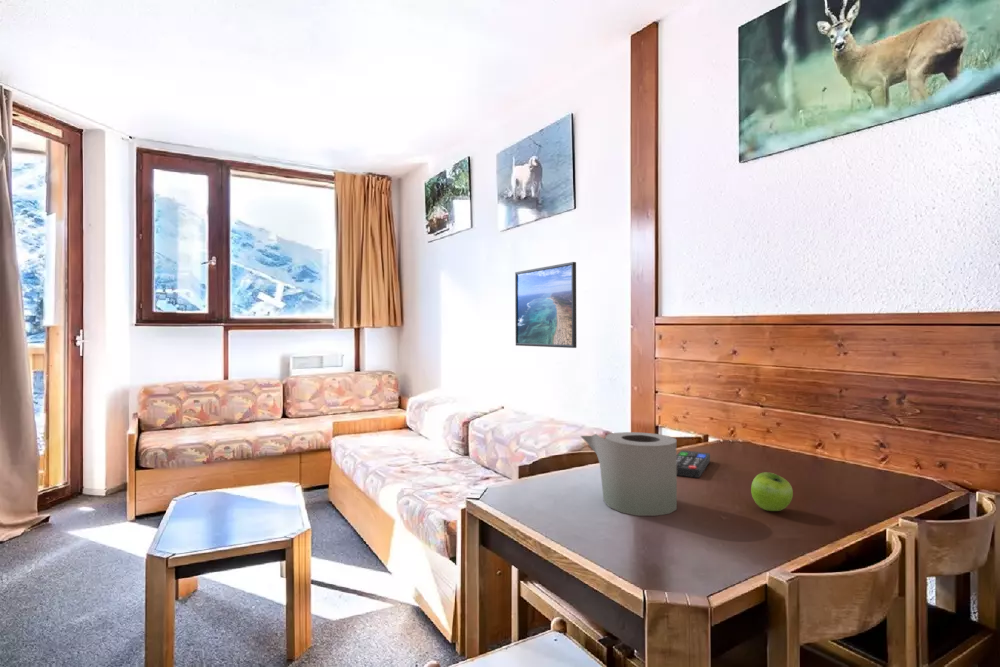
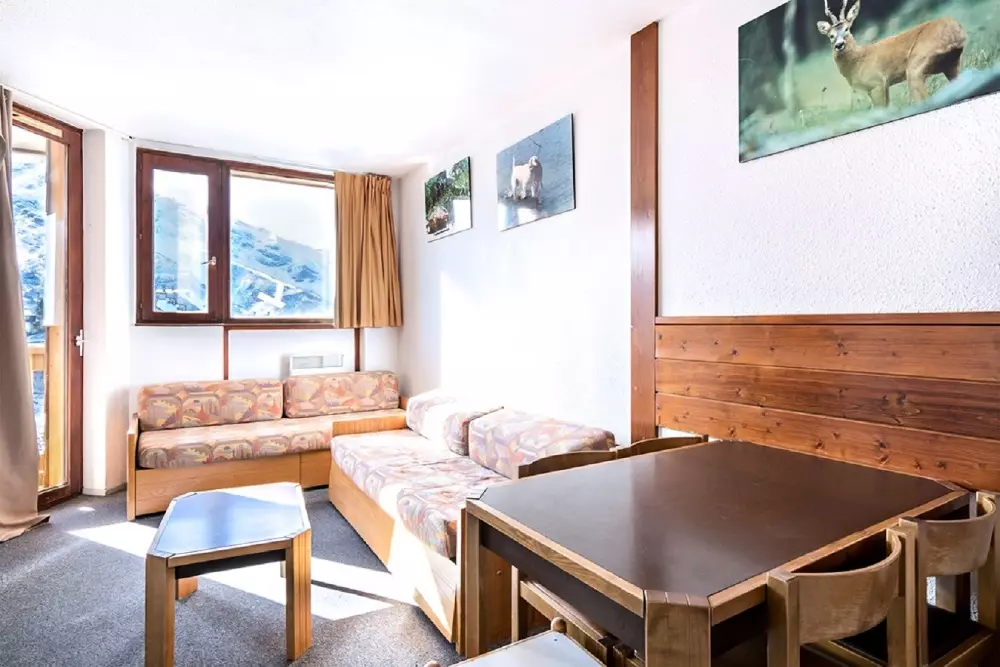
- remote control (689, 462)
- fruit (771, 491)
- toilet paper roll (626, 466)
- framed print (543, 307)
